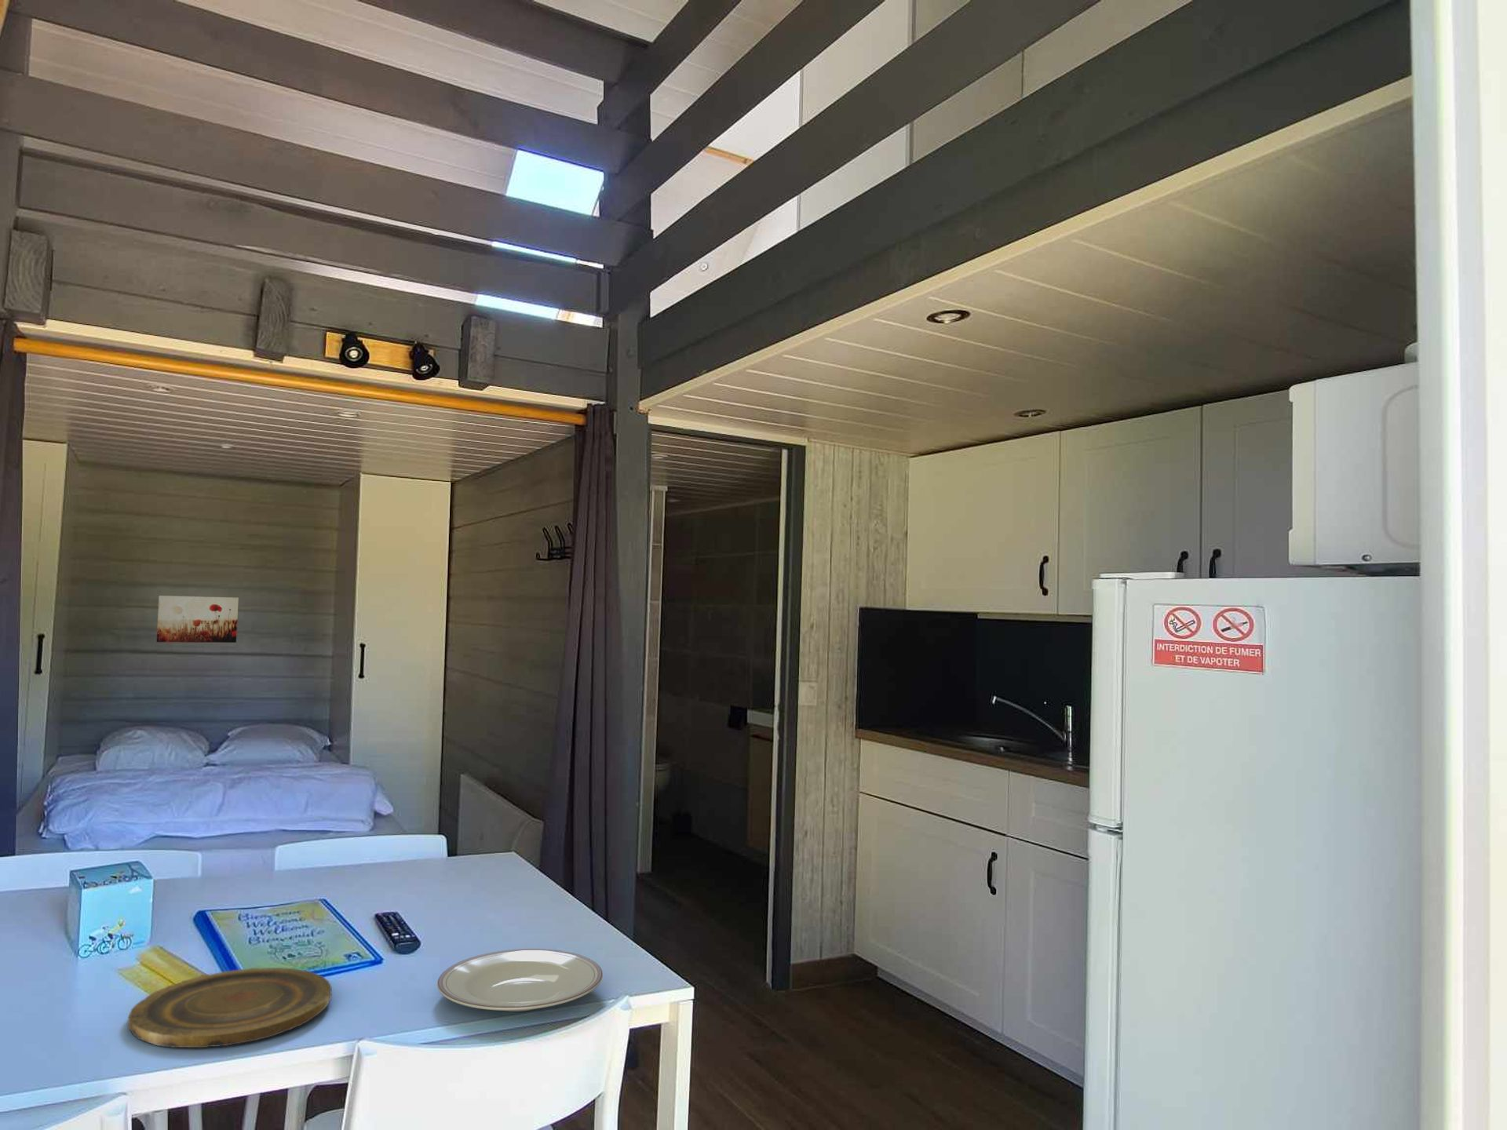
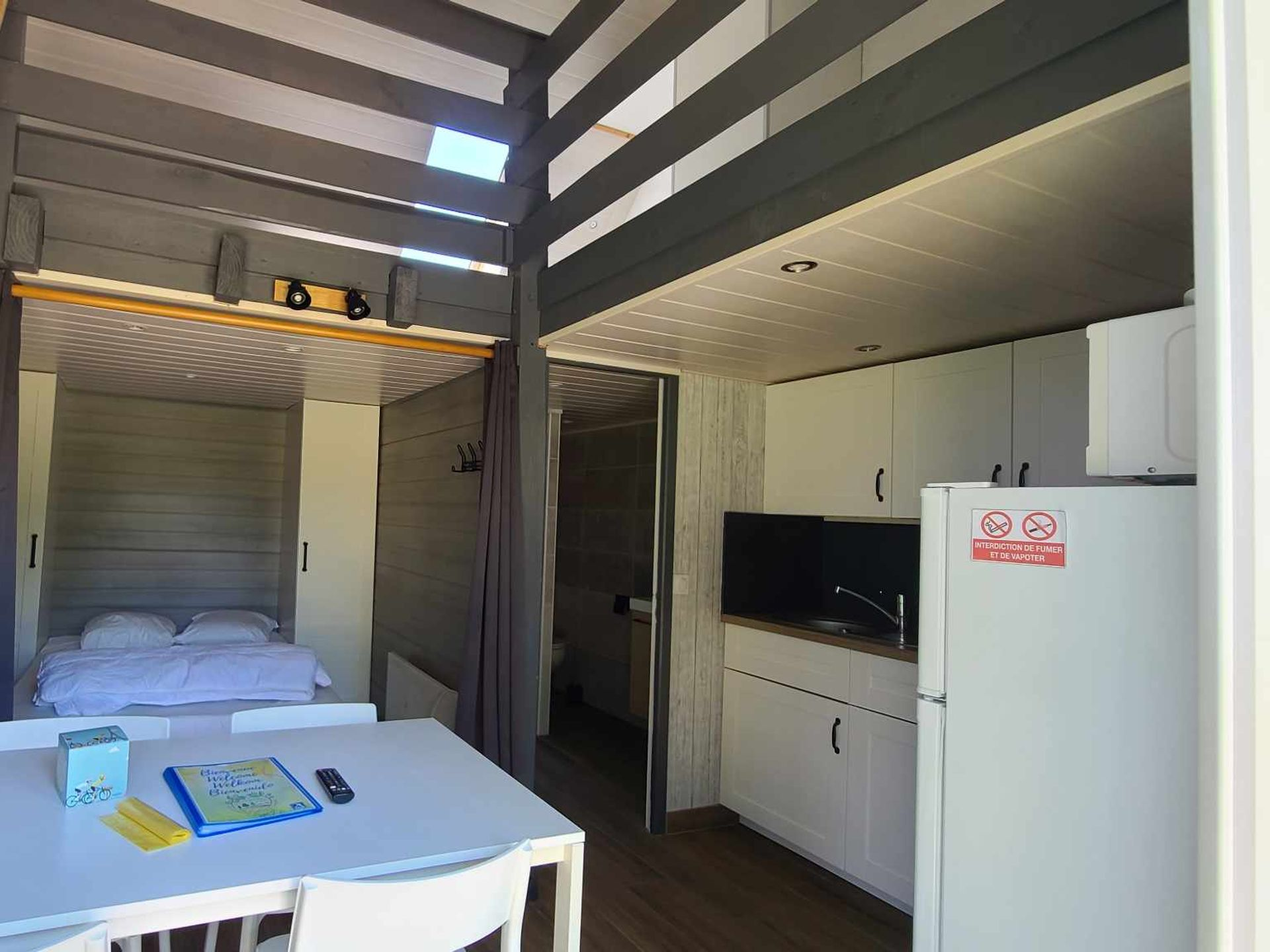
- wall art (198, 620)
- plate (521, 985)
- plate (234, 1004)
